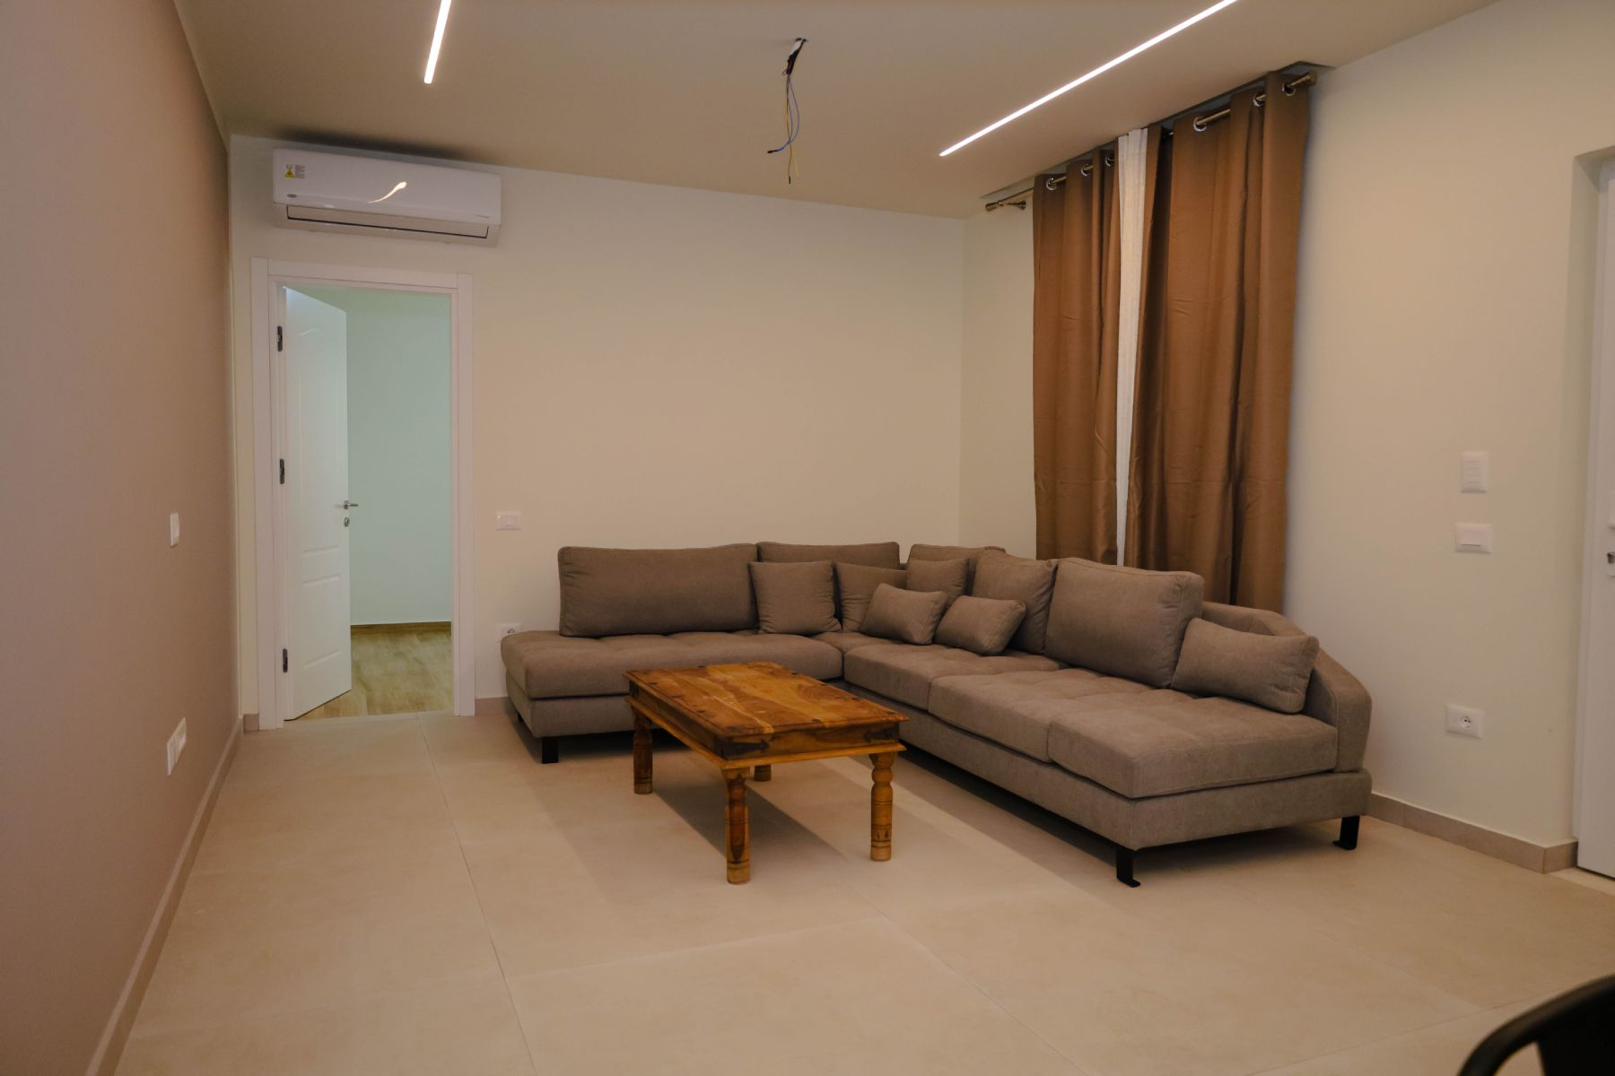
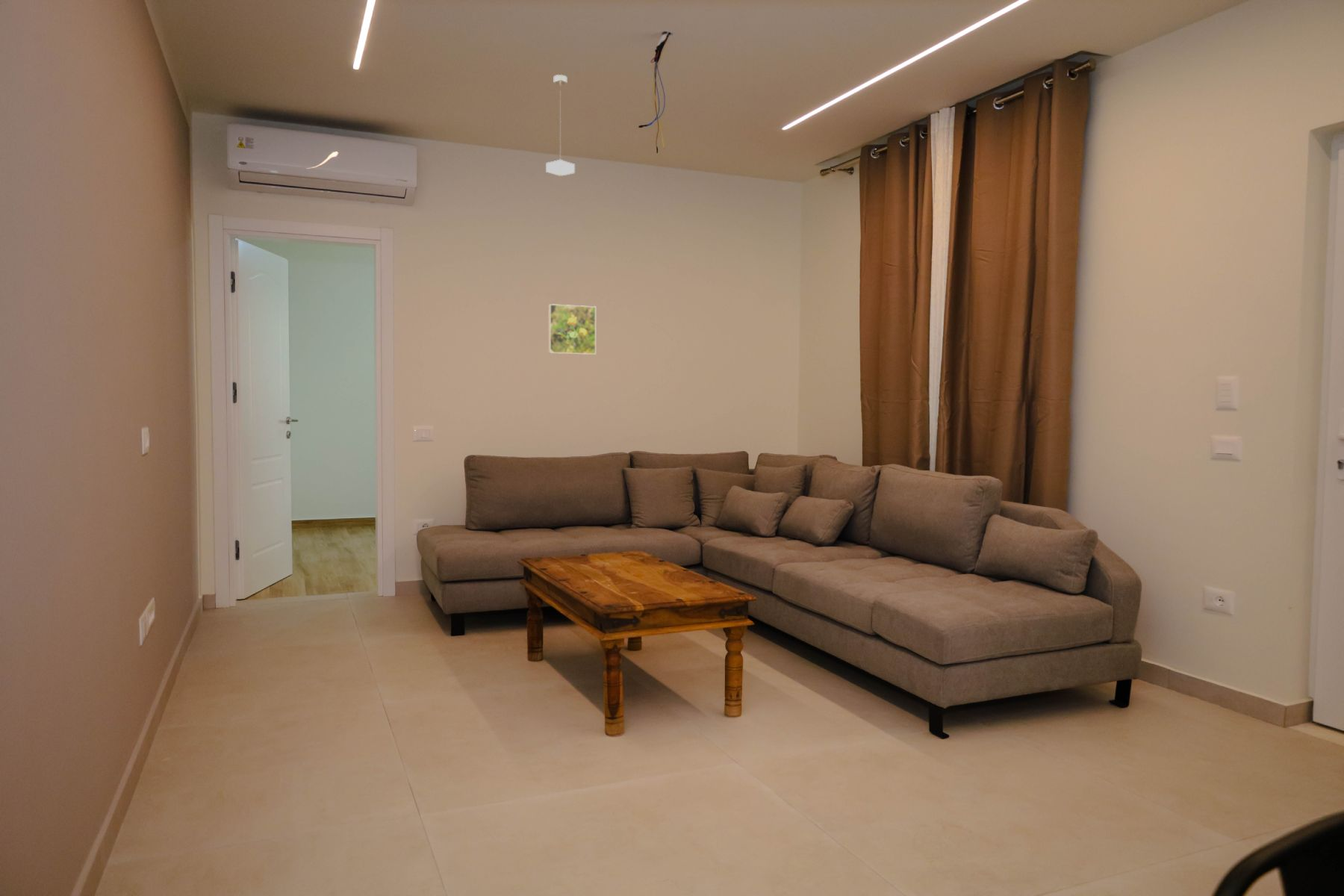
+ pendant lamp (560, 125)
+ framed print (572, 329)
